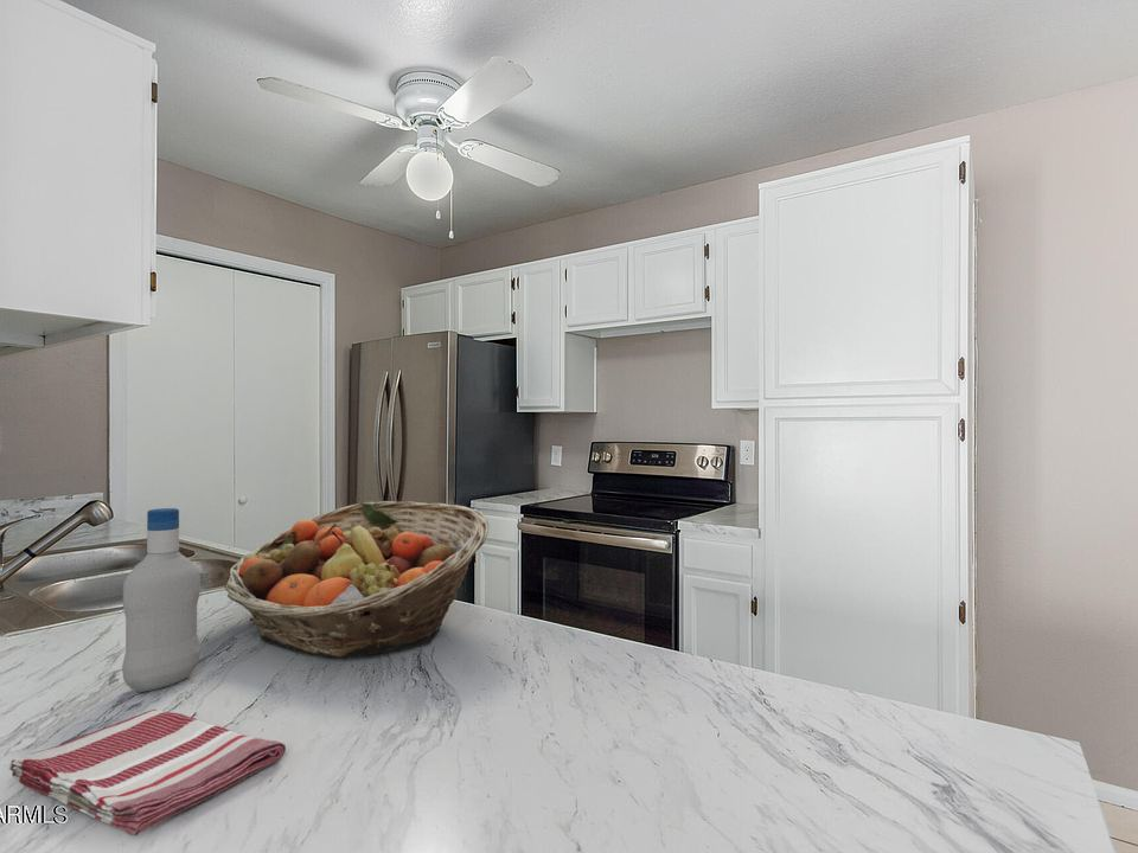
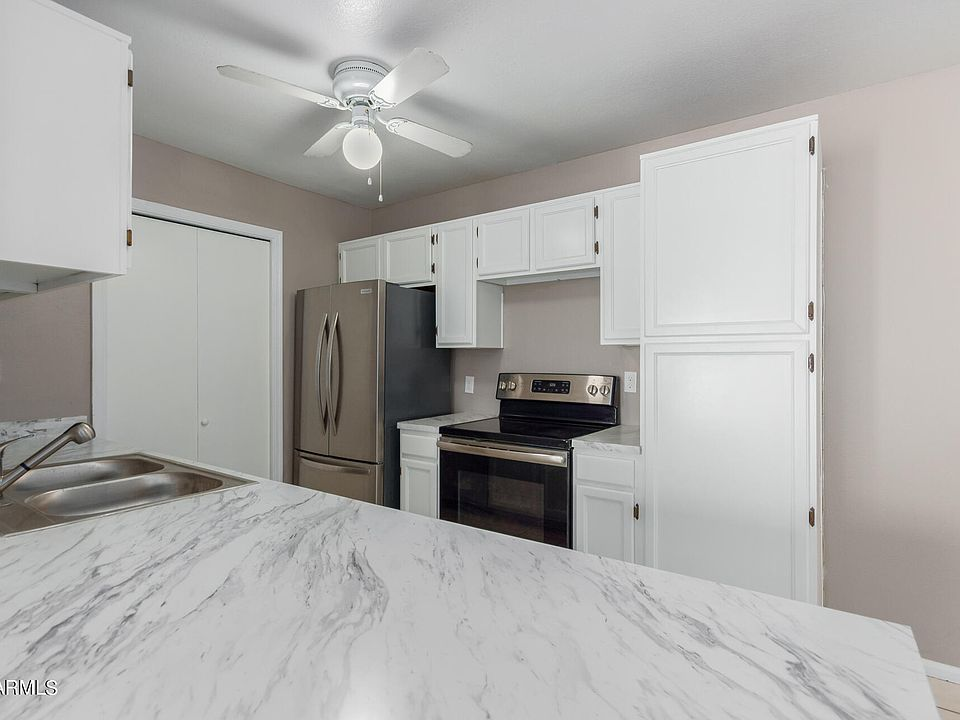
- bottle (162, 596)
- dish towel (149, 755)
- fruit basket (360, 567)
